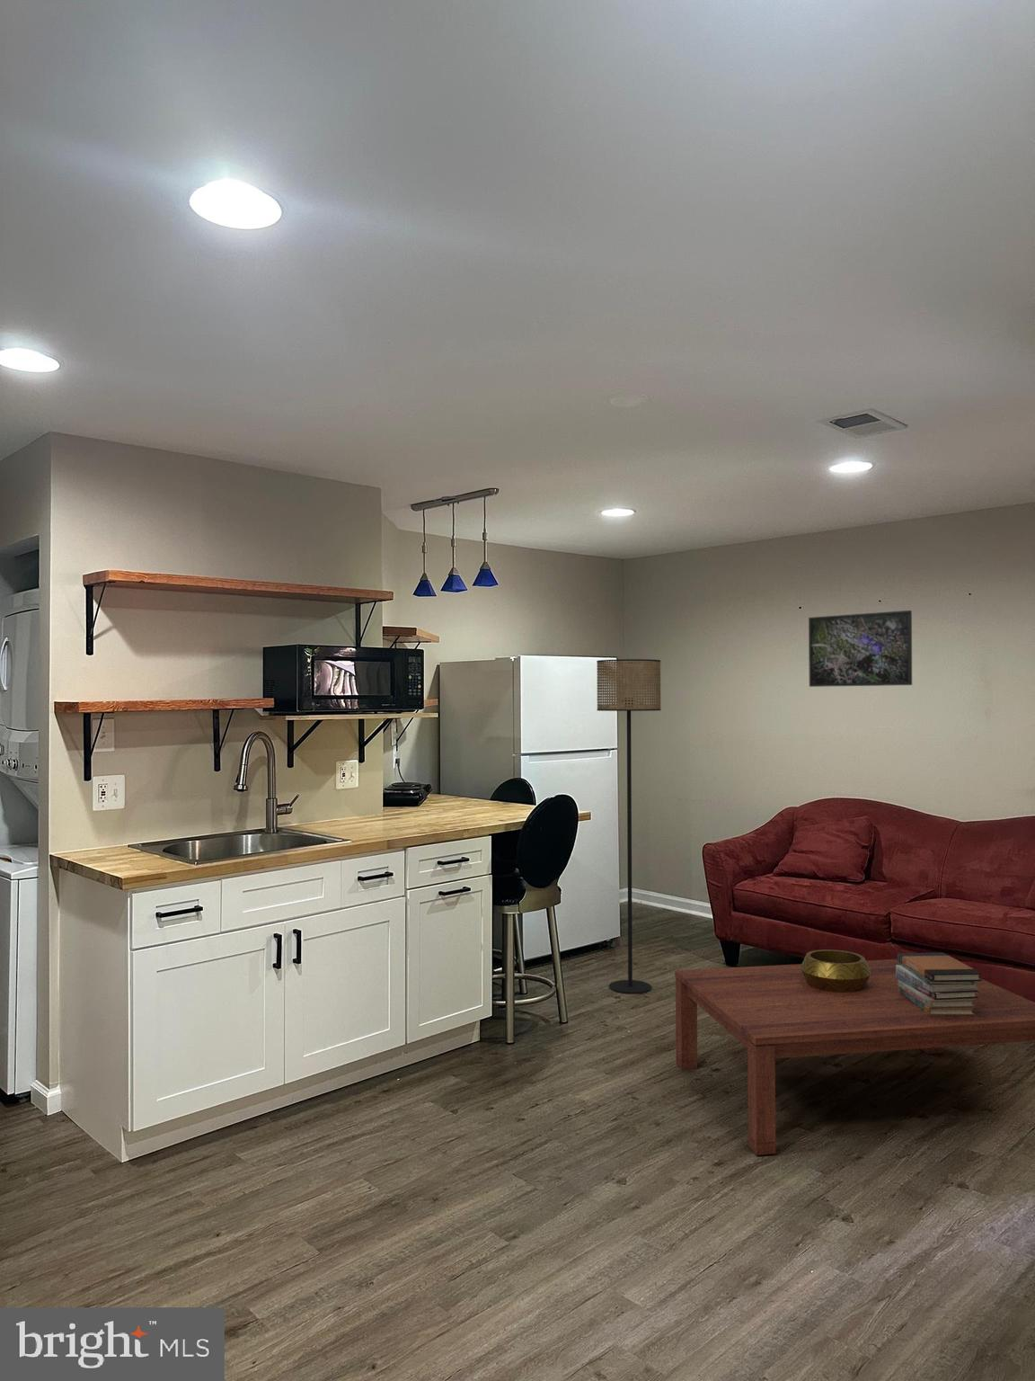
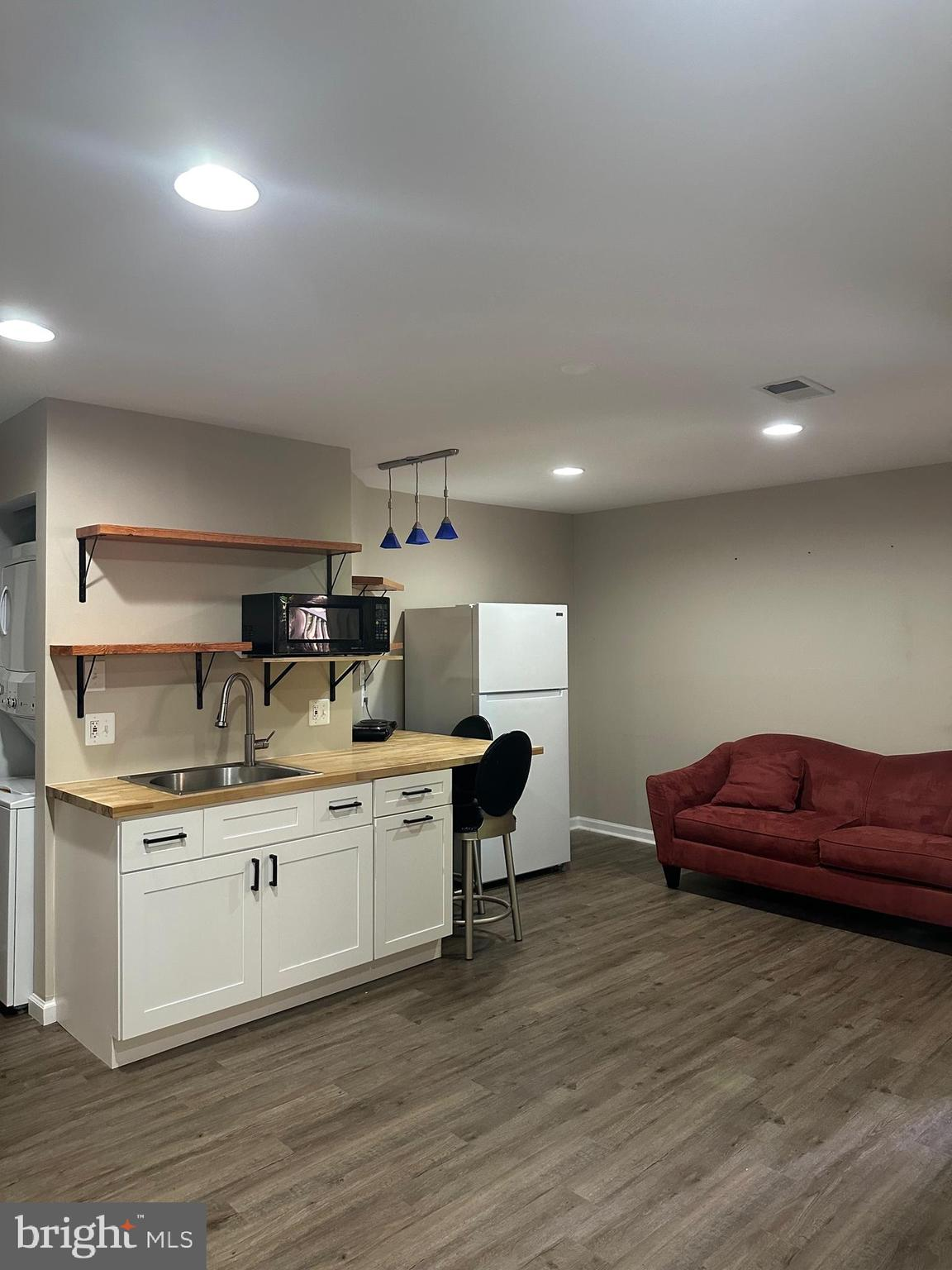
- decorative bowl (835, 969)
- floor lamp (628, 823)
- book stack (936, 982)
- coffee table (857, 1043)
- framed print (858, 649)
